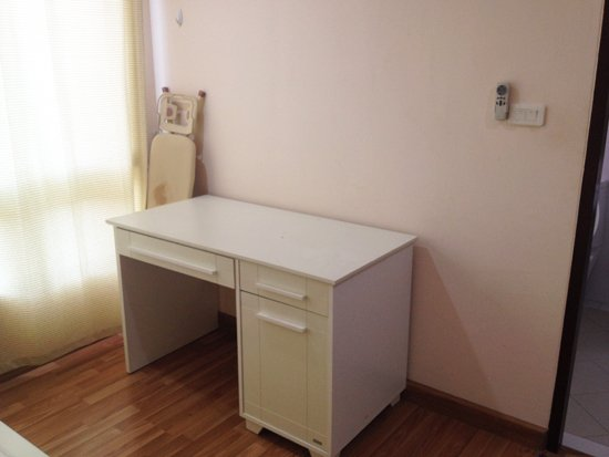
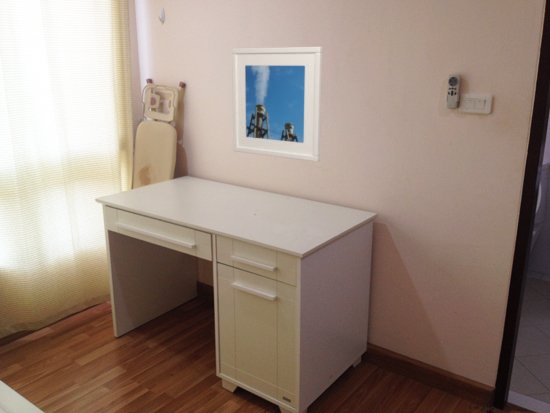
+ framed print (274, 103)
